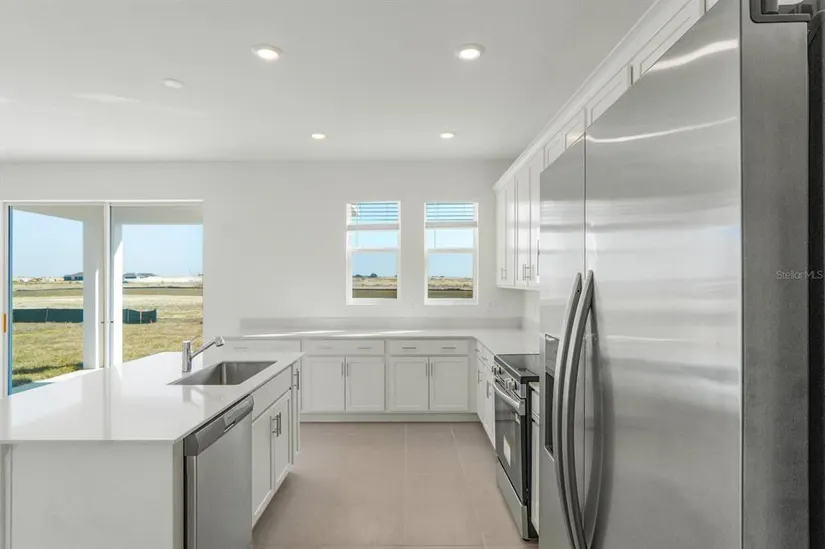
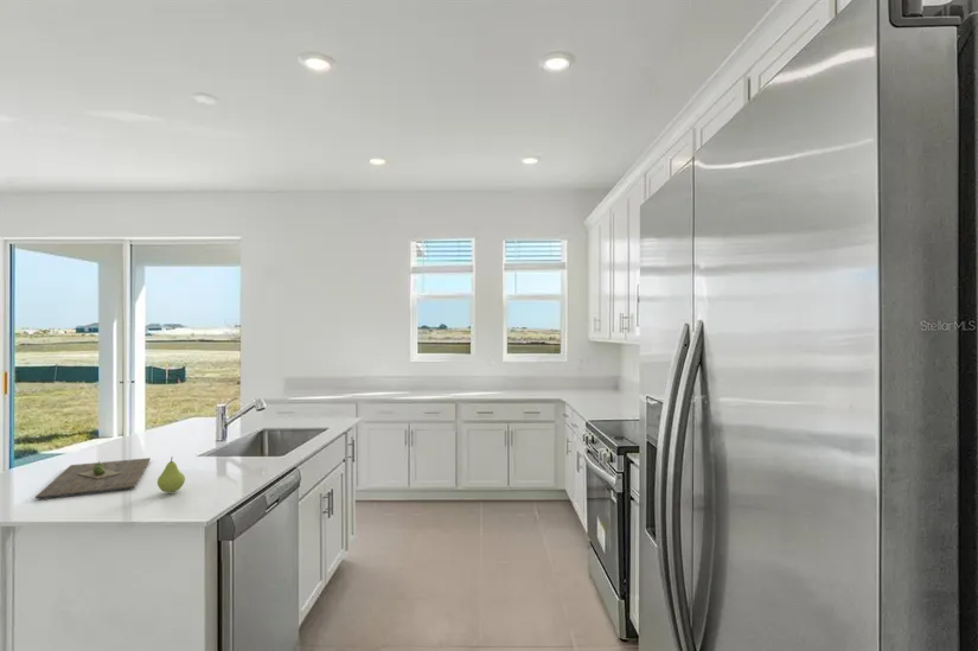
+ fruit (171, 474)
+ cutting board (100, 470)
